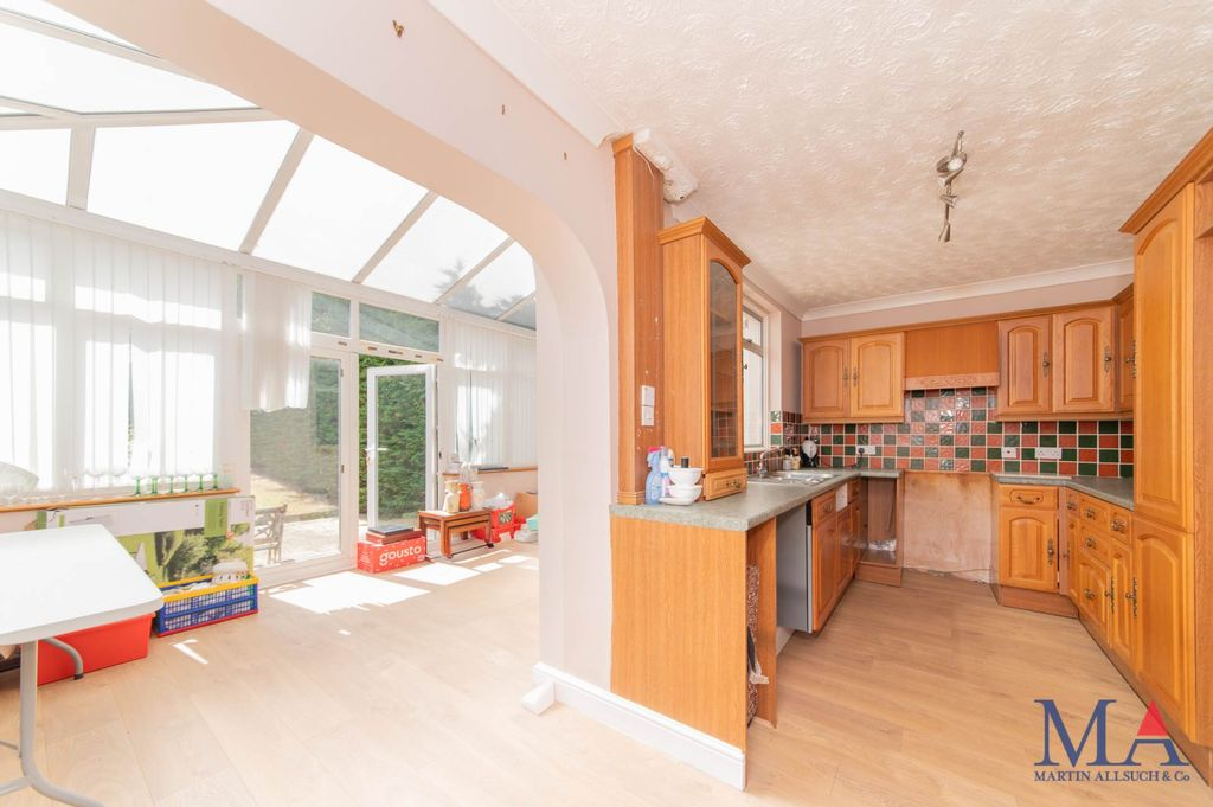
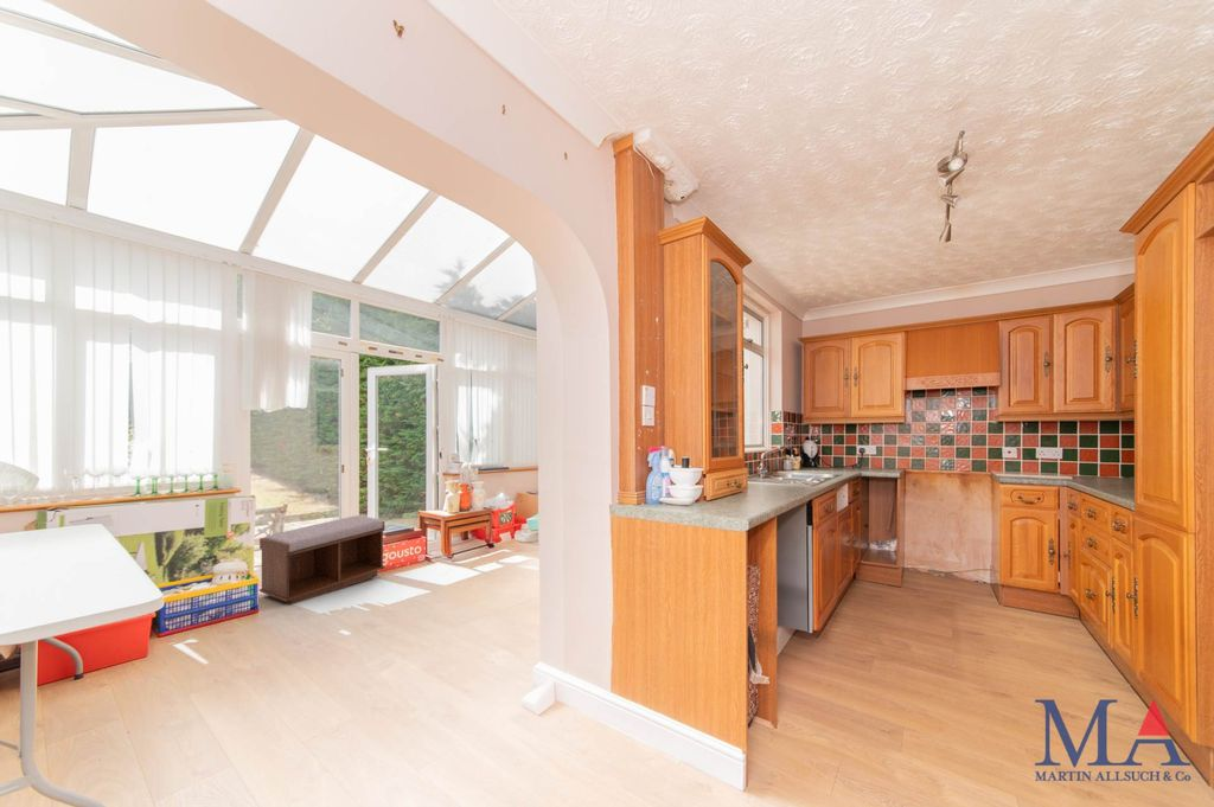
+ bench (326, 556)
